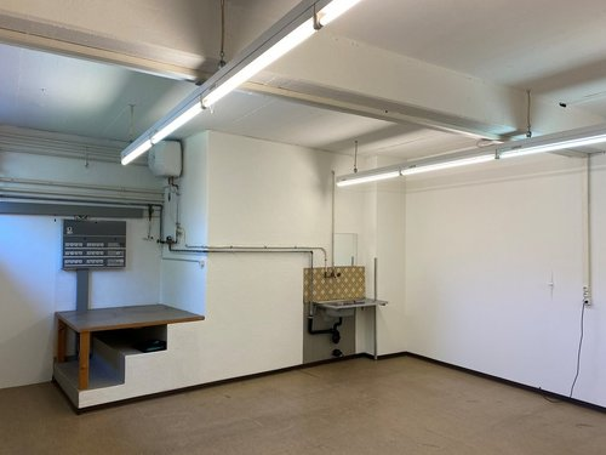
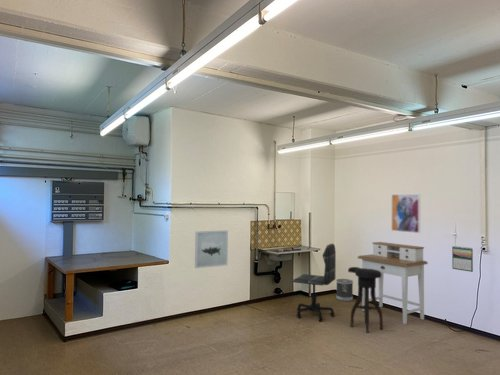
+ wall art (405, 212)
+ calendar (462, 258)
+ desk (391, 274)
+ wall art (211, 248)
+ office chair (313, 279)
+ wastebasket (344, 289)
+ stool (365, 297)
